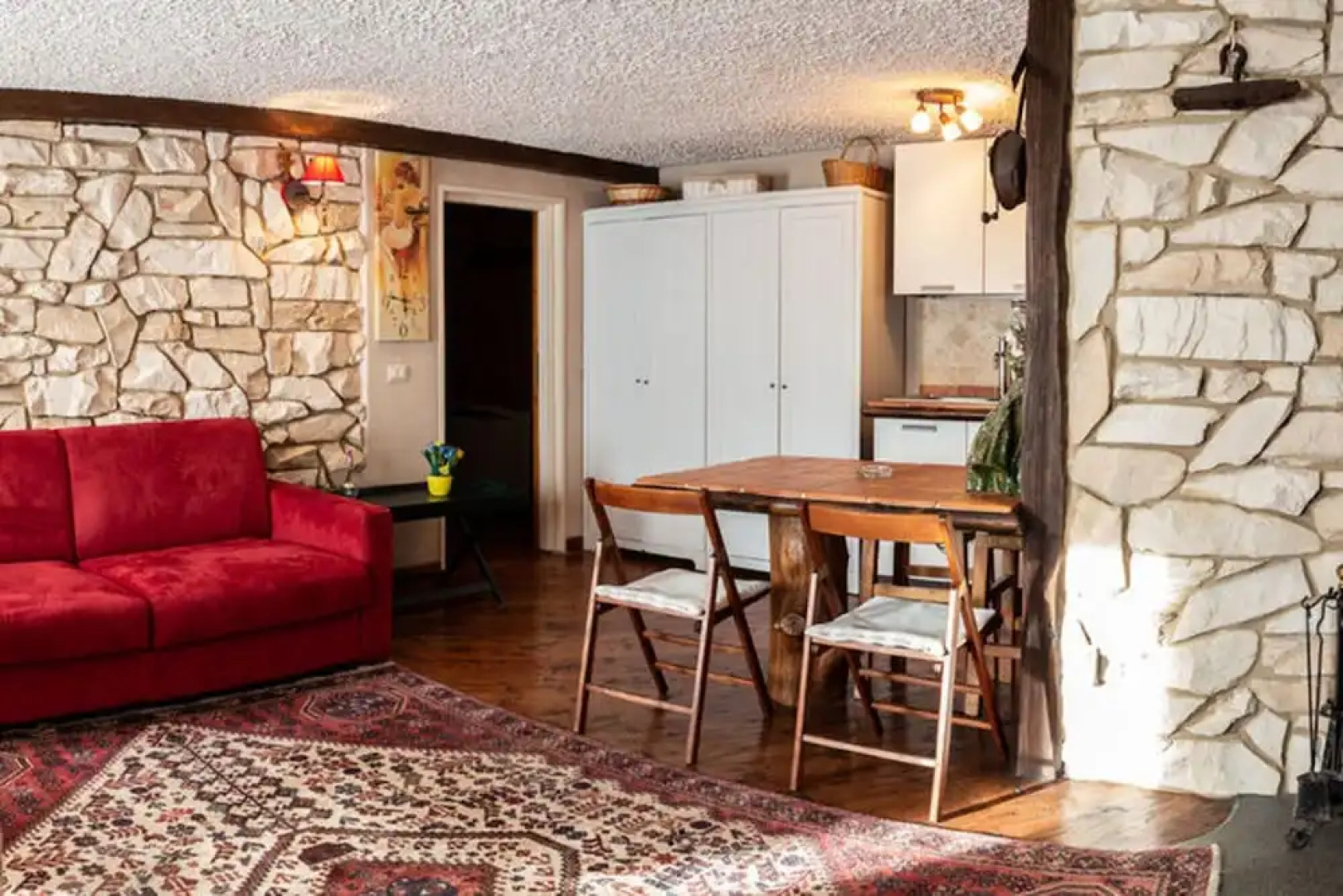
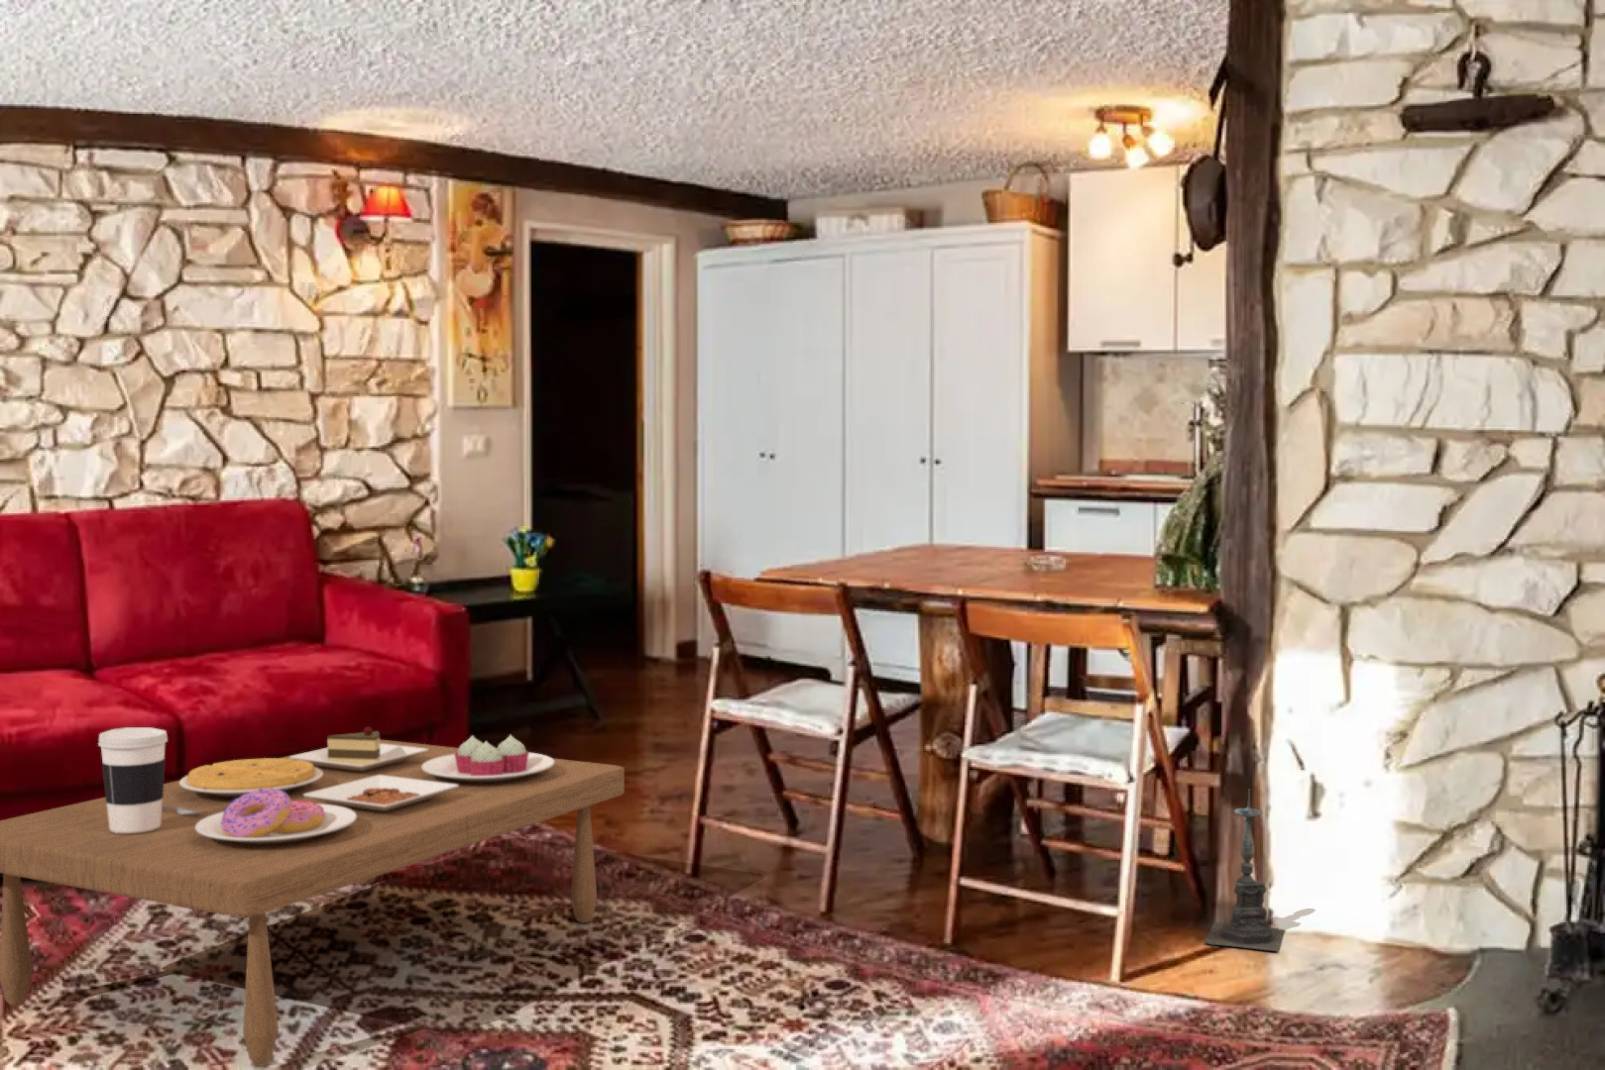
+ coffee table (320, 835)
+ candle holder (1245, 863)
